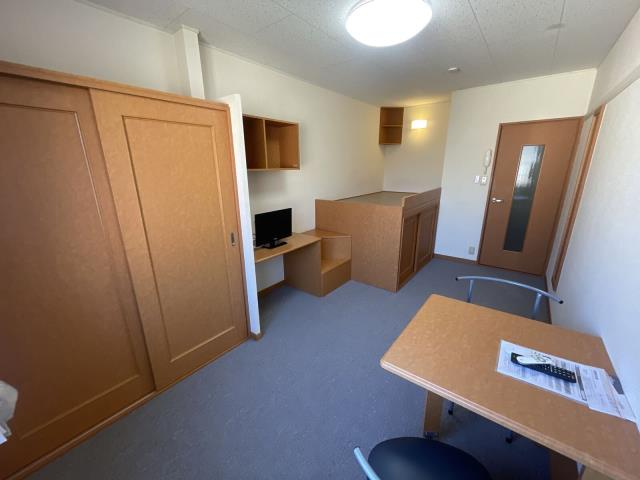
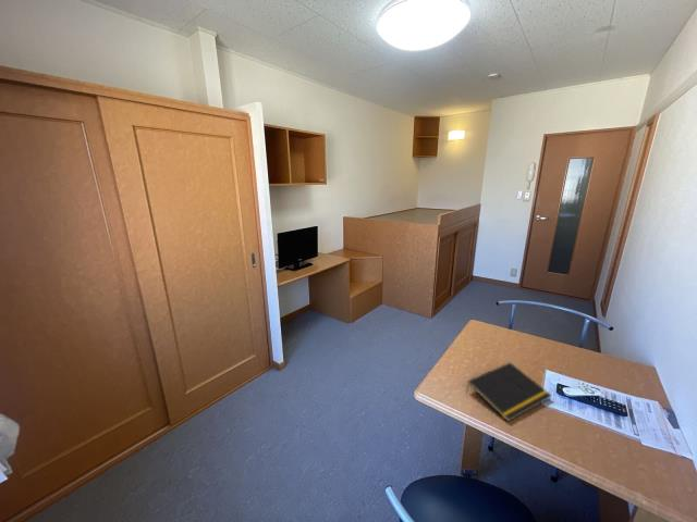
+ notepad (509, 388)
